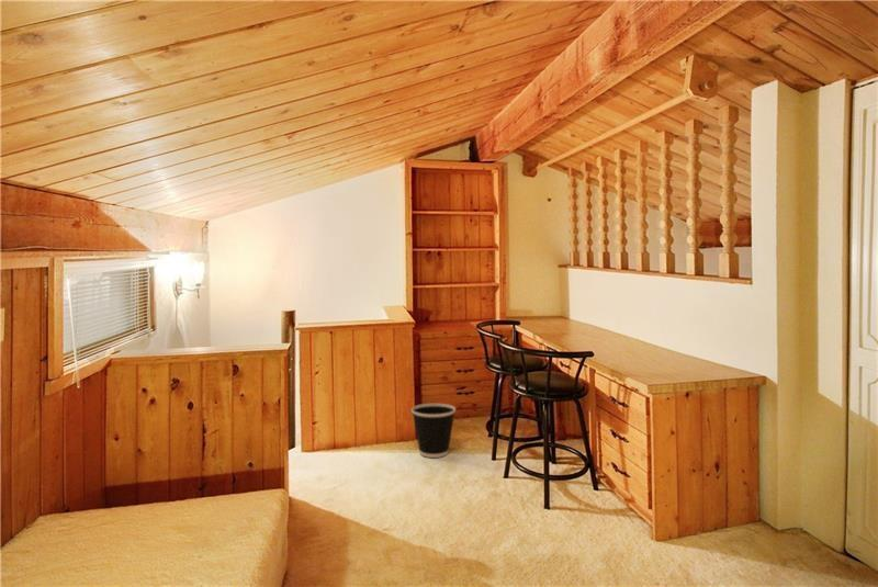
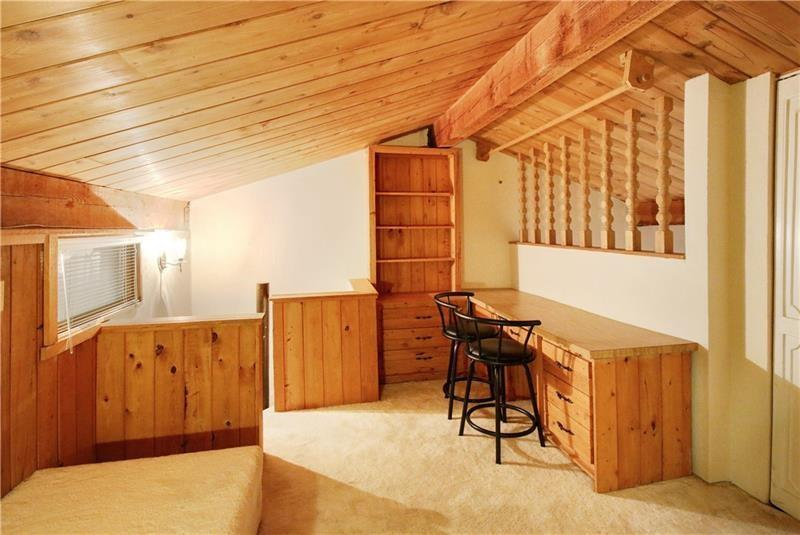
- wastebasket (434, 430)
